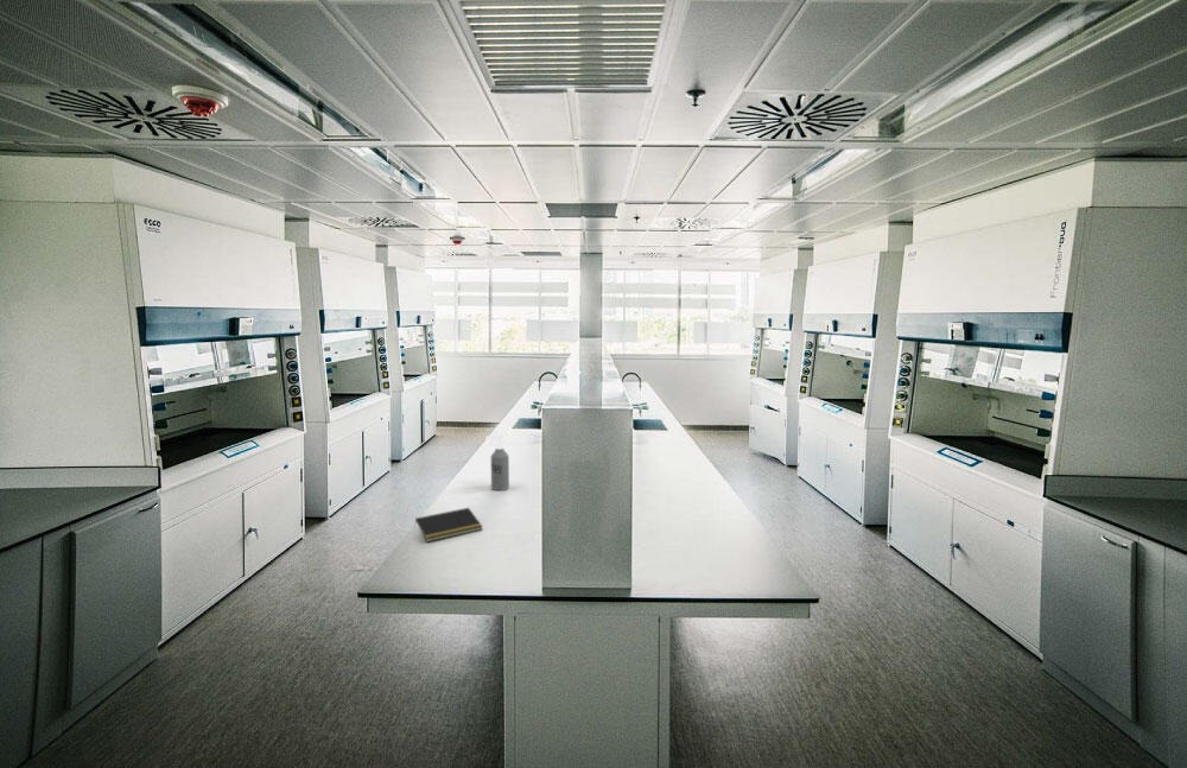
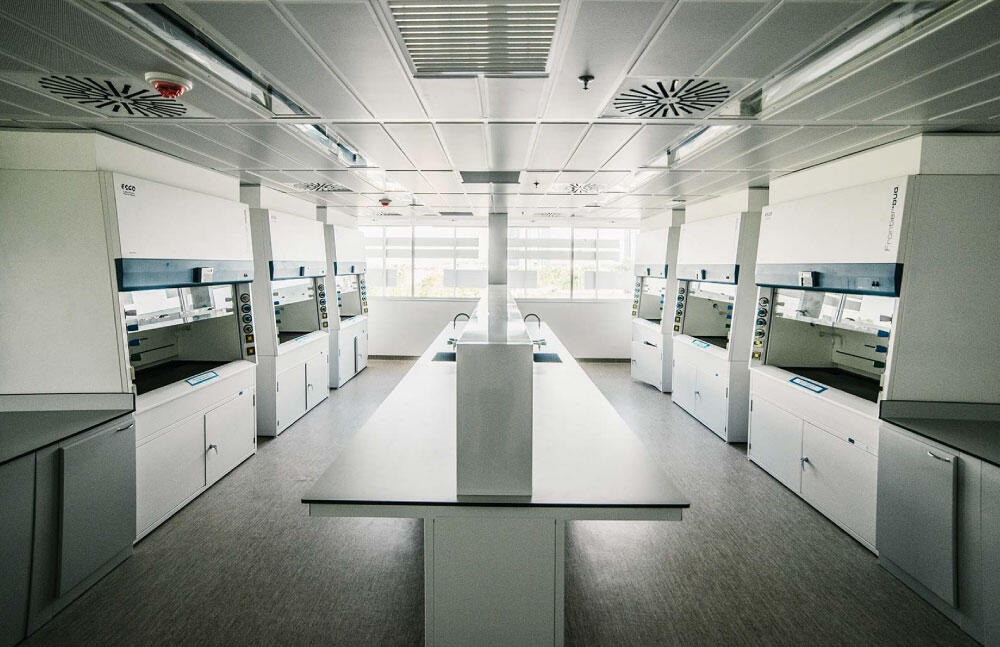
- spray bottle (497, 461)
- notepad (449, 523)
